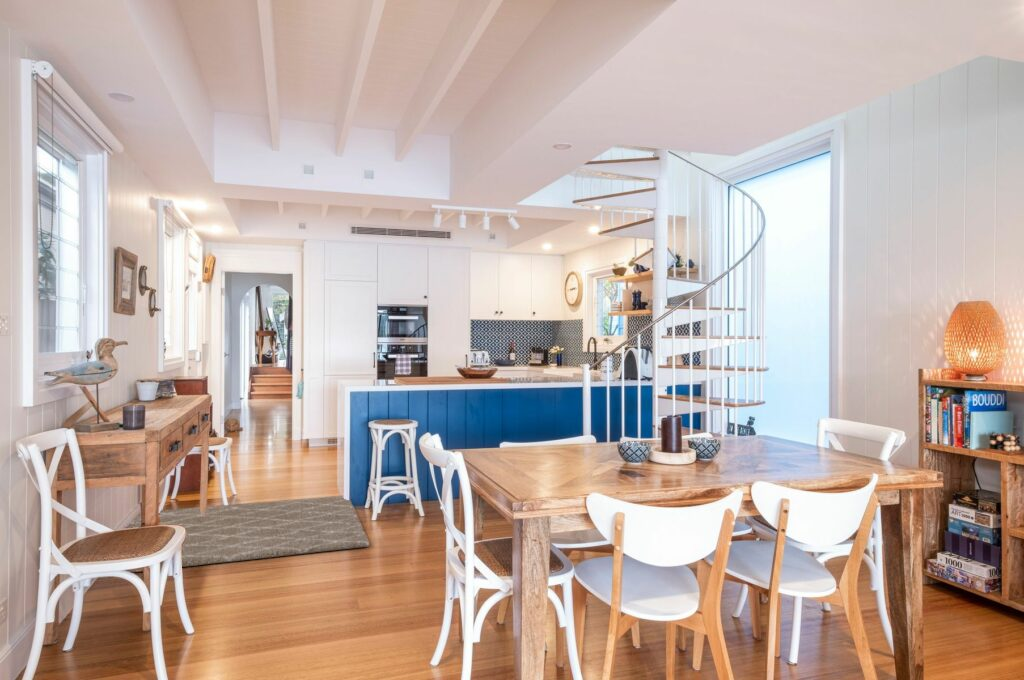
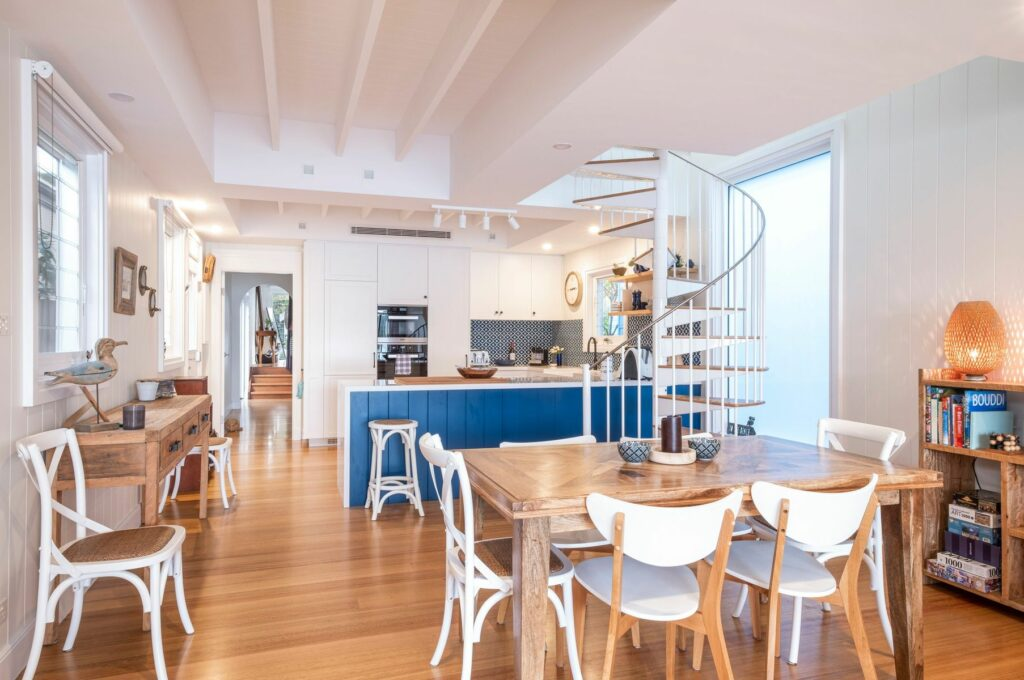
- rug (216, 530)
